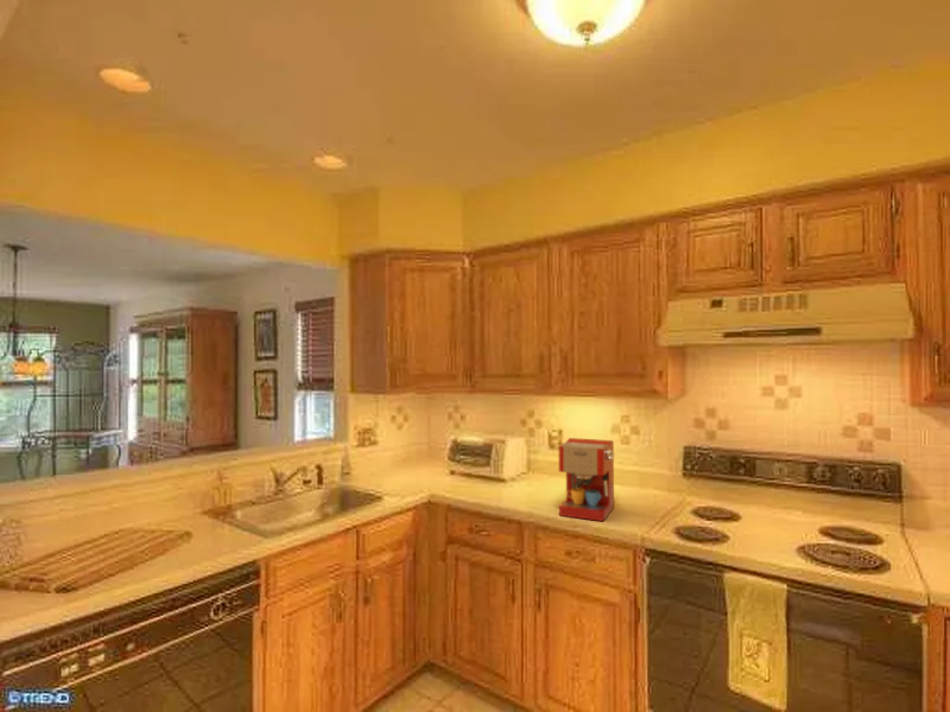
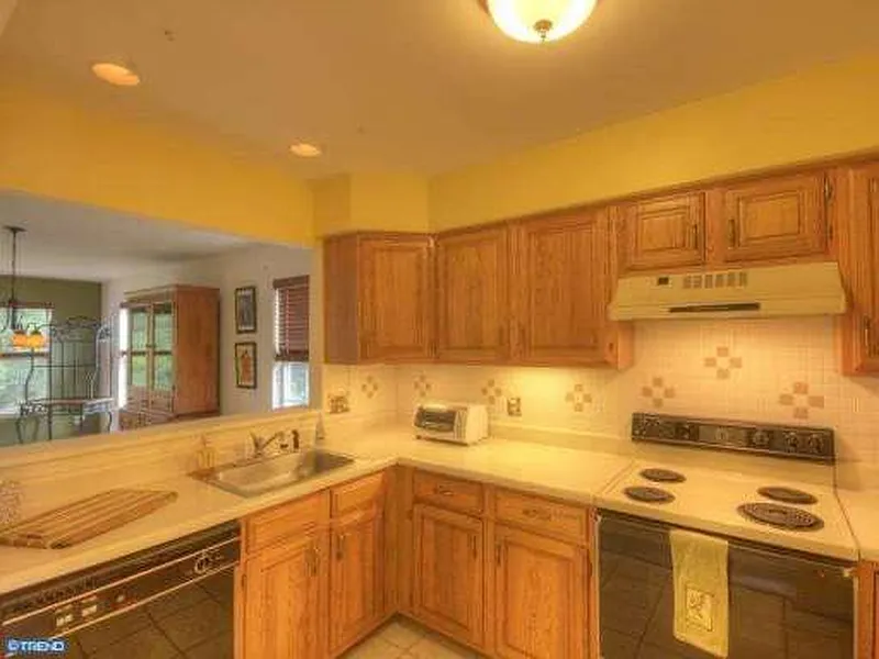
- coffee maker (587, 476)
